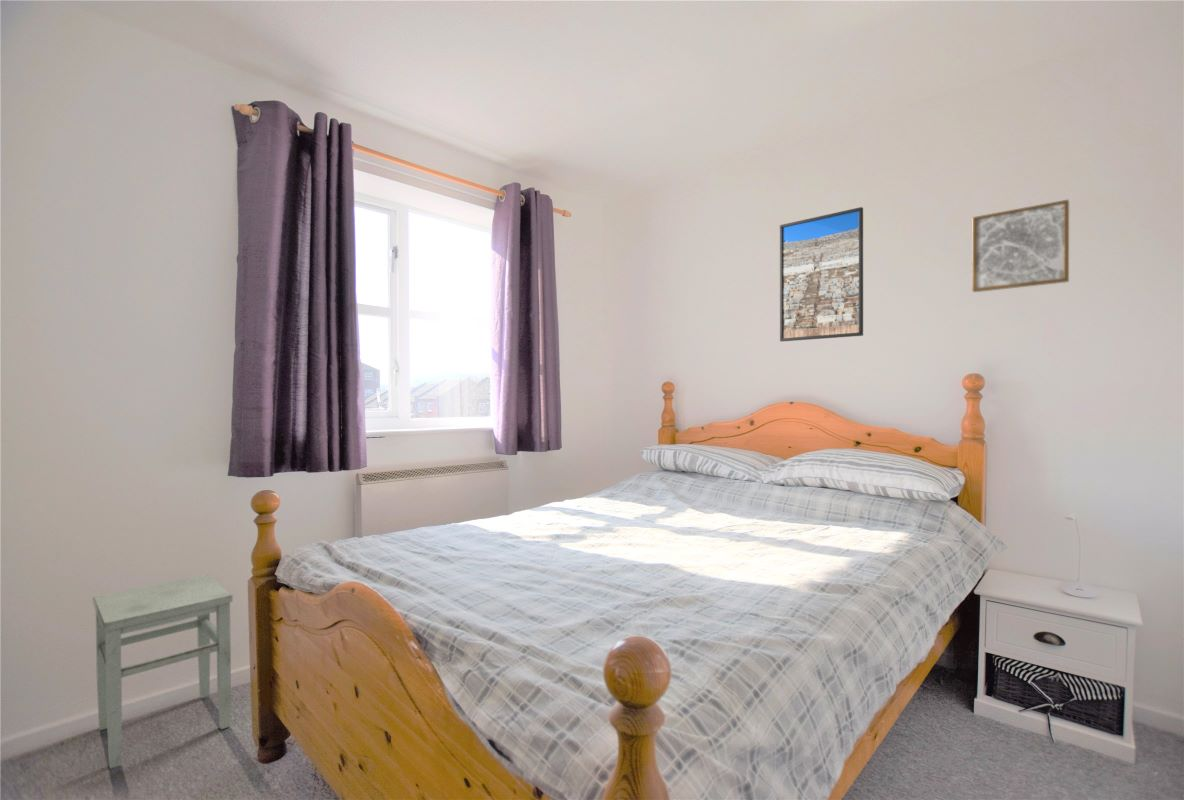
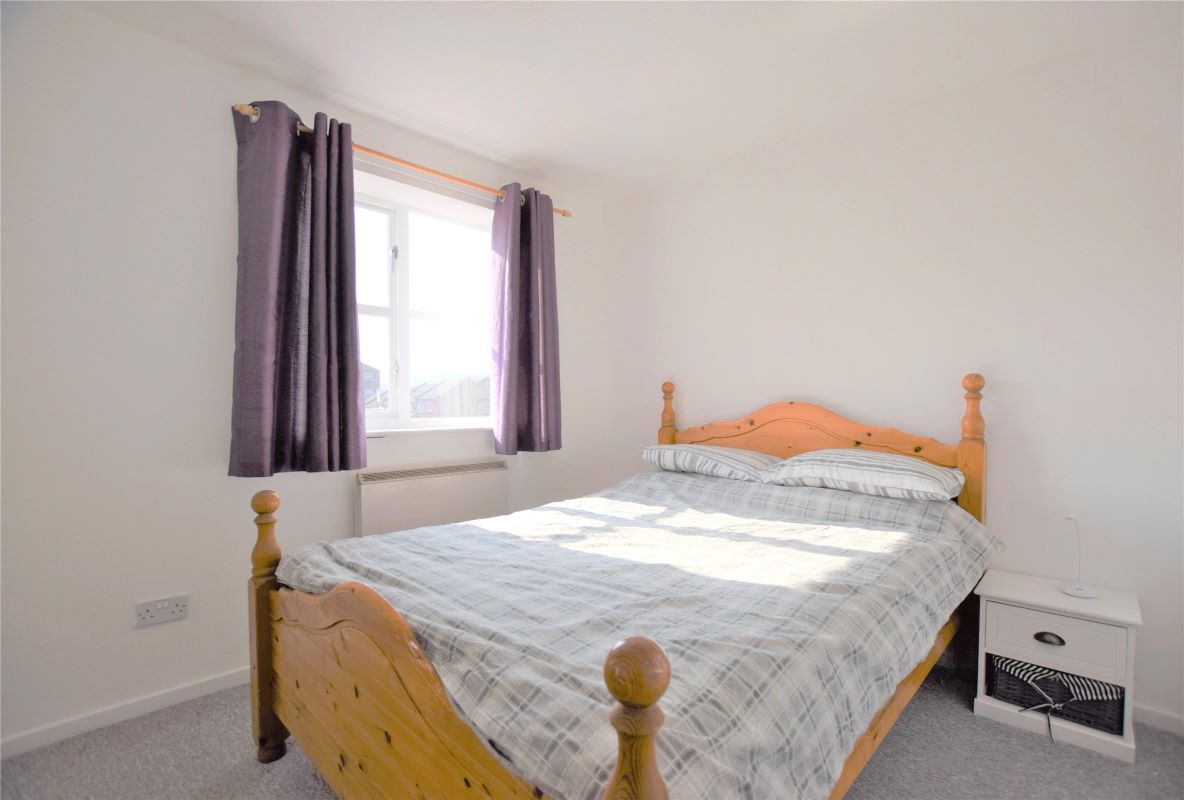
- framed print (819, 277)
- wall art (1018, 248)
- stool (163, 661)
